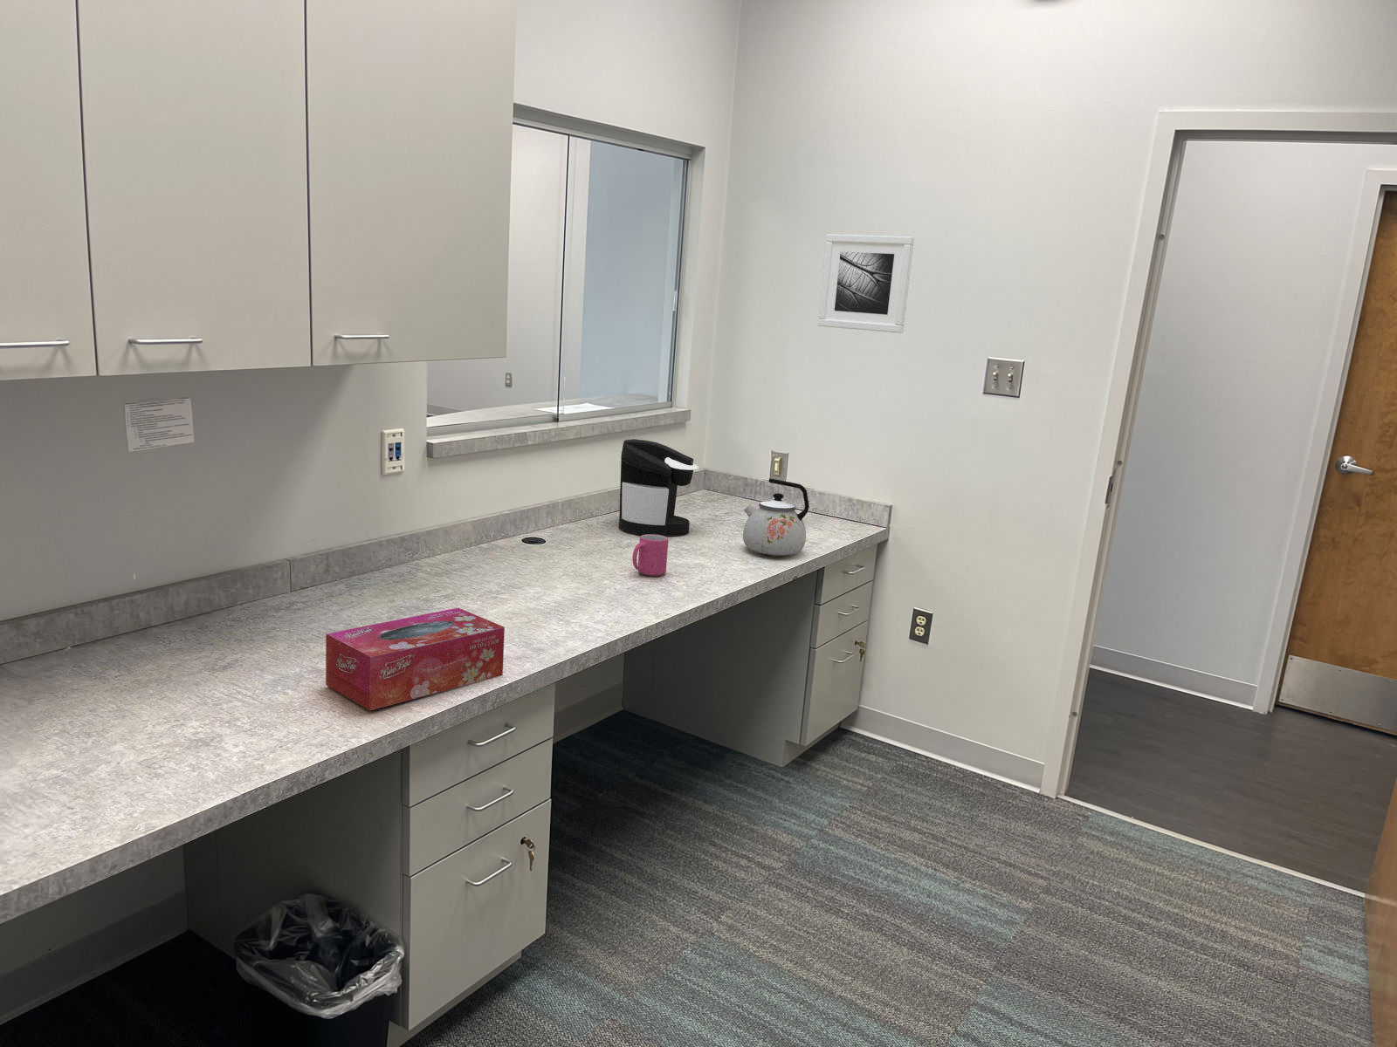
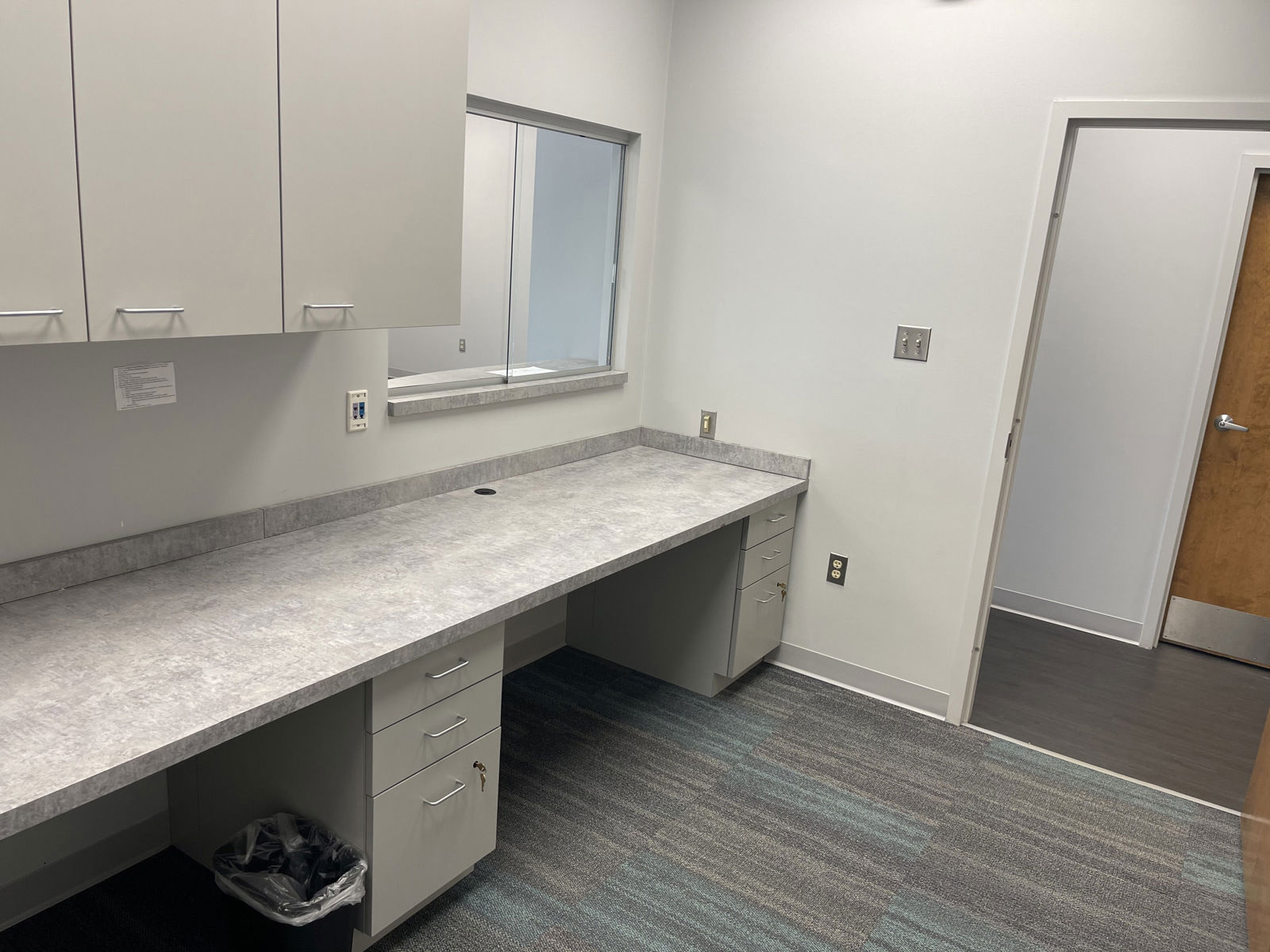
- mug (648, 555)
- coffee maker (658, 486)
- kettle (776, 516)
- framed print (865, 283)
- tissue box (417, 655)
